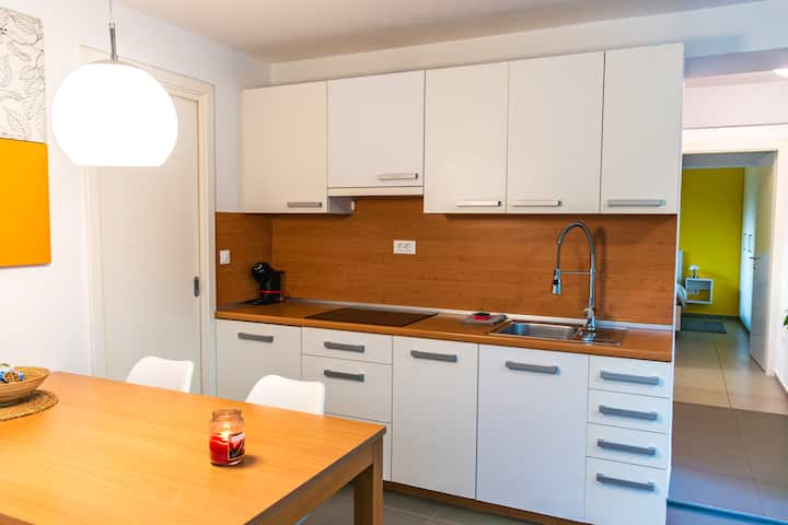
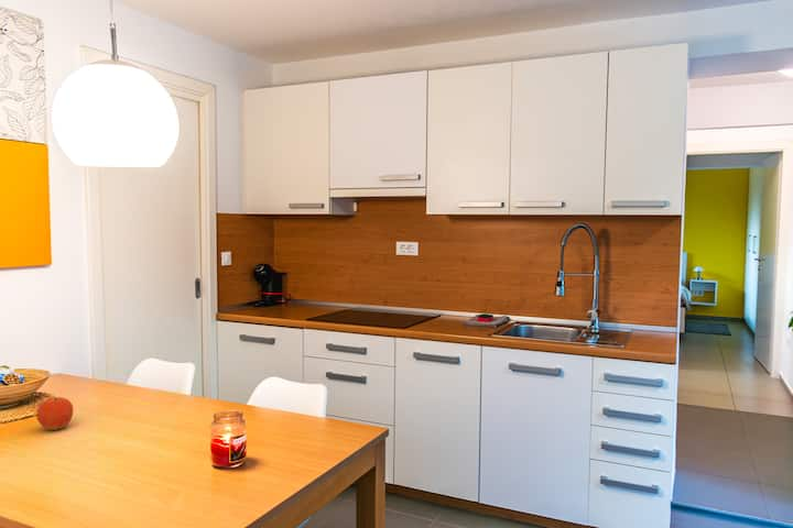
+ fruit (55, 413)
